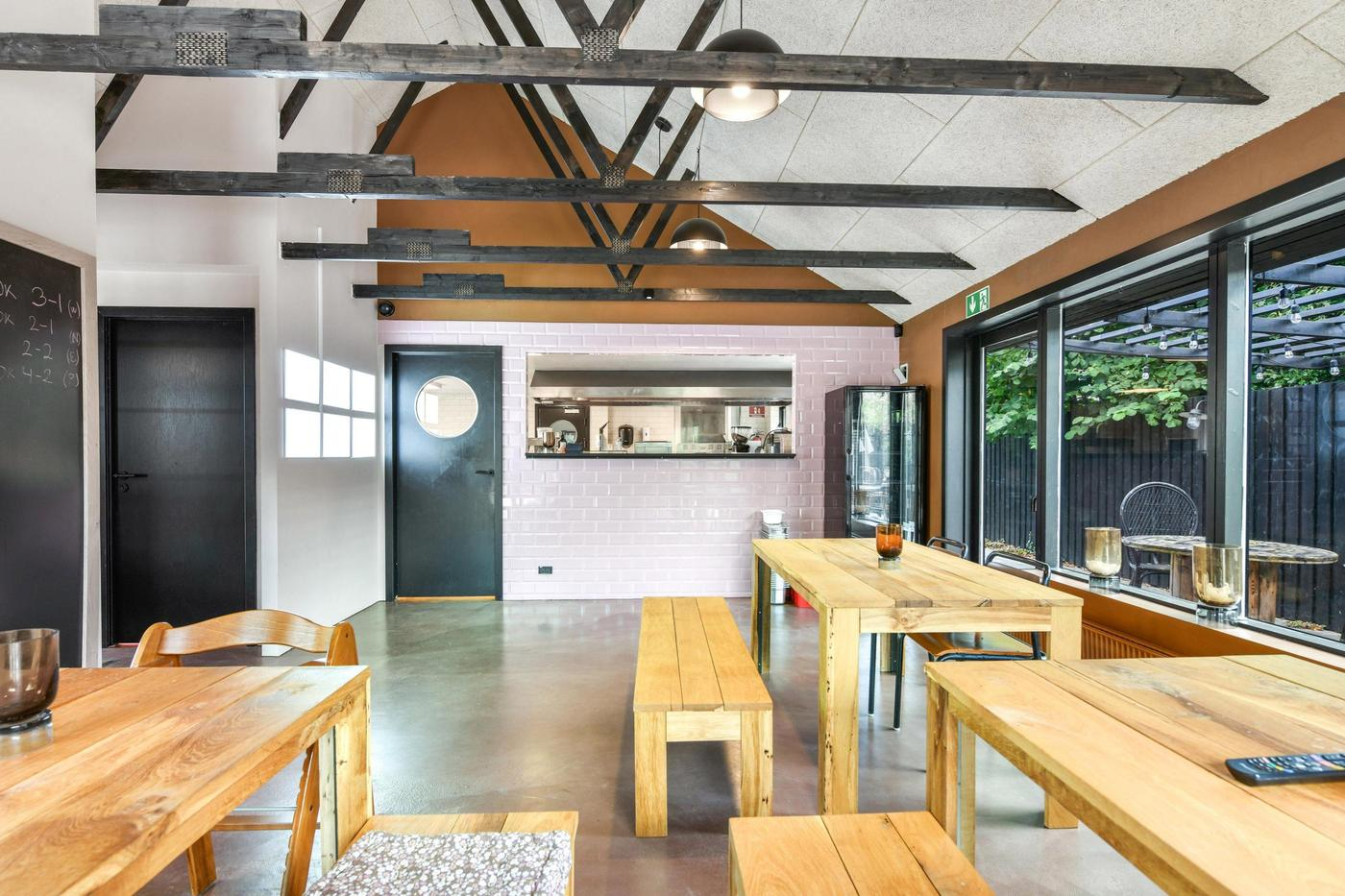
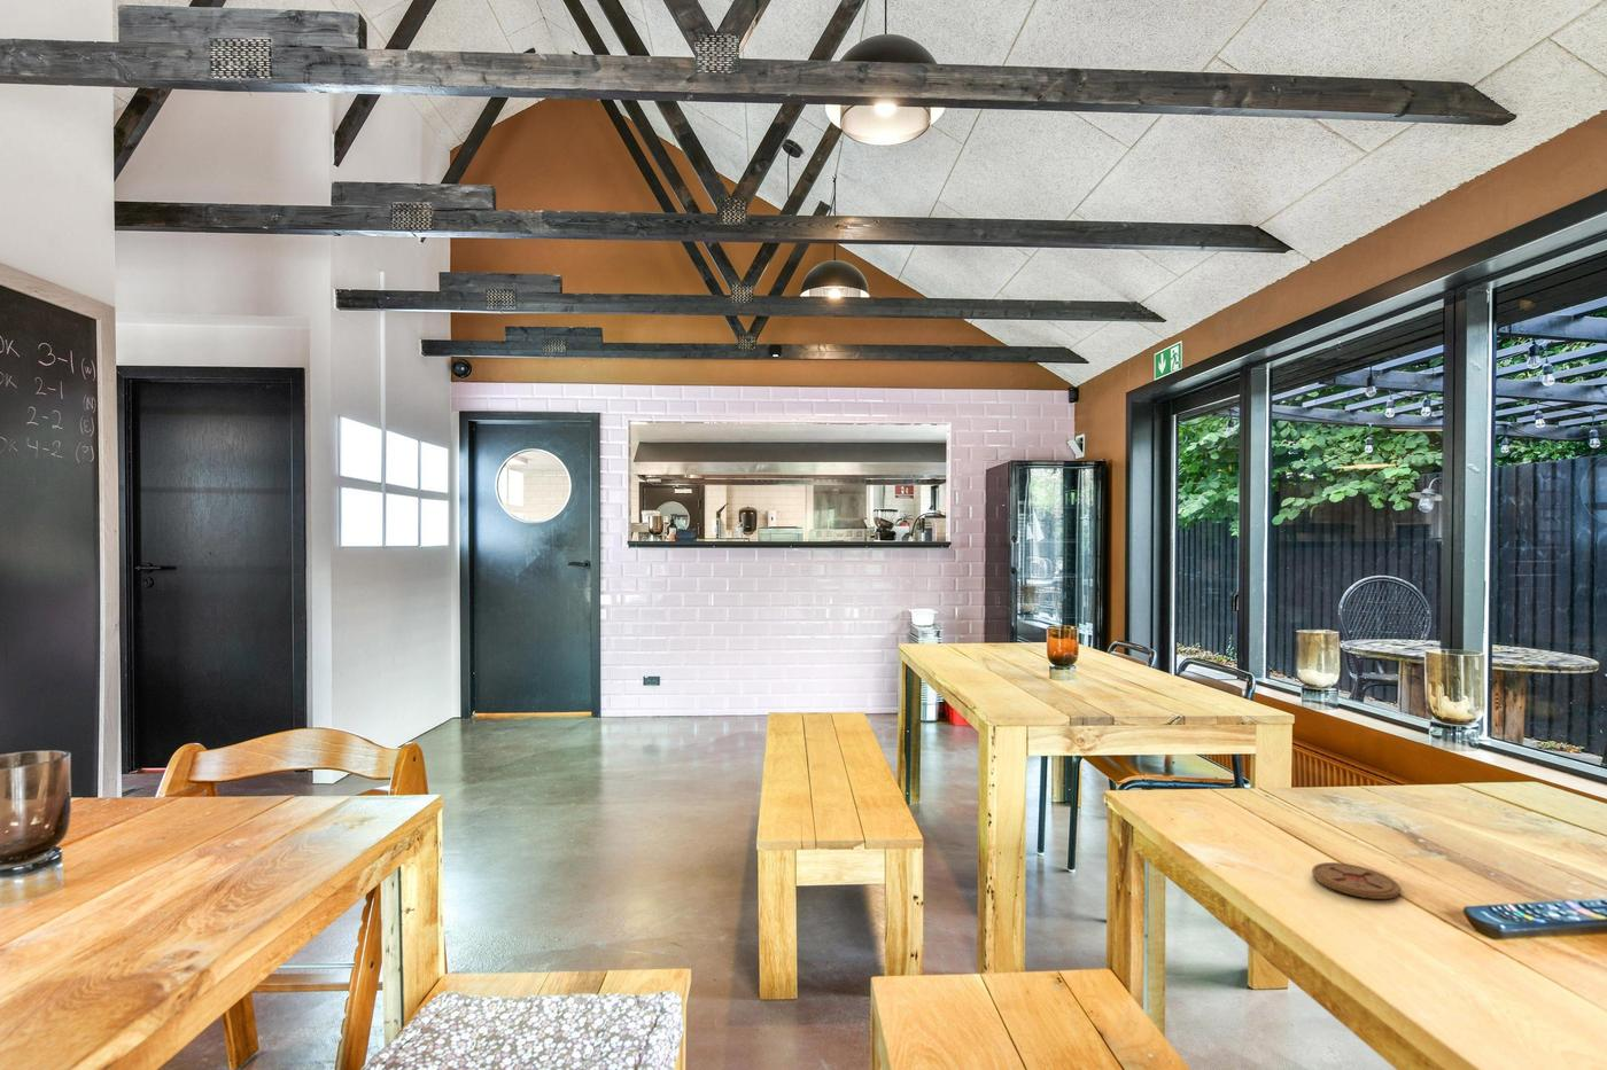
+ coaster (1355, 880)
